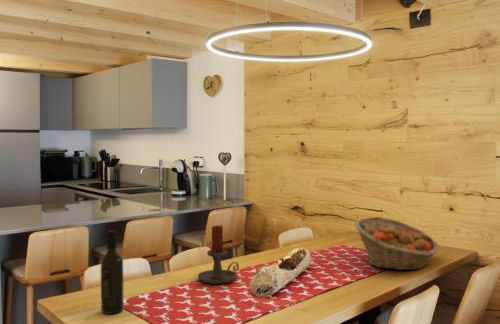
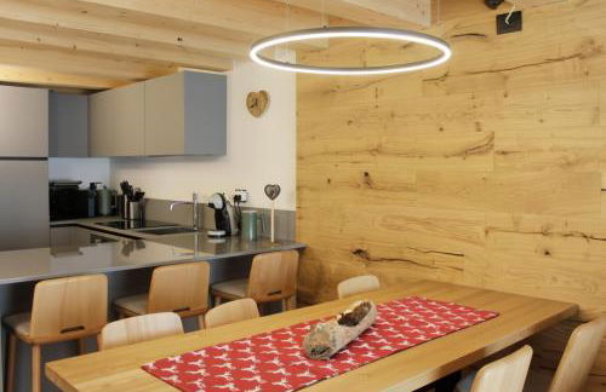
- wine bottle (112, 270)
- candle holder (221, 251)
- fruit basket (395, 241)
